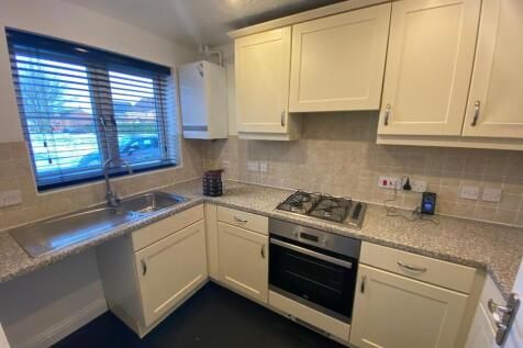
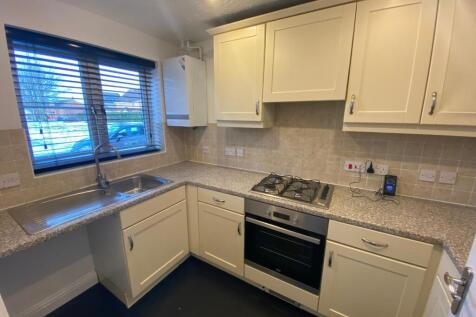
- mug (216, 181)
